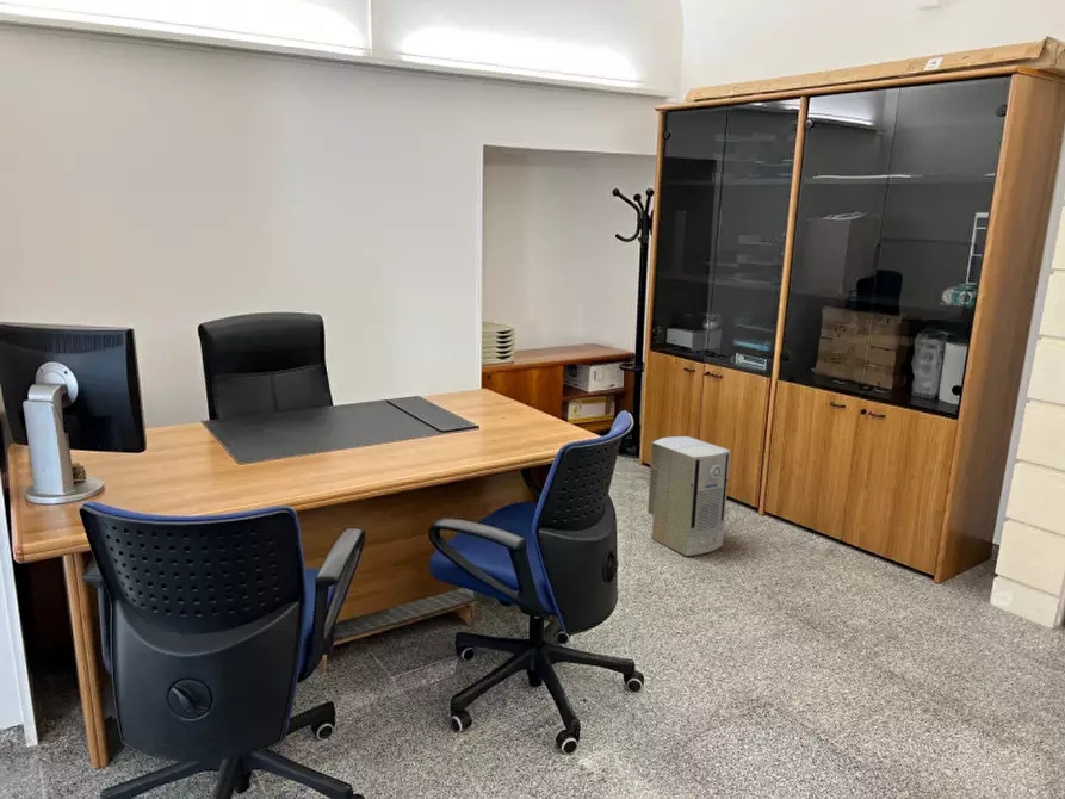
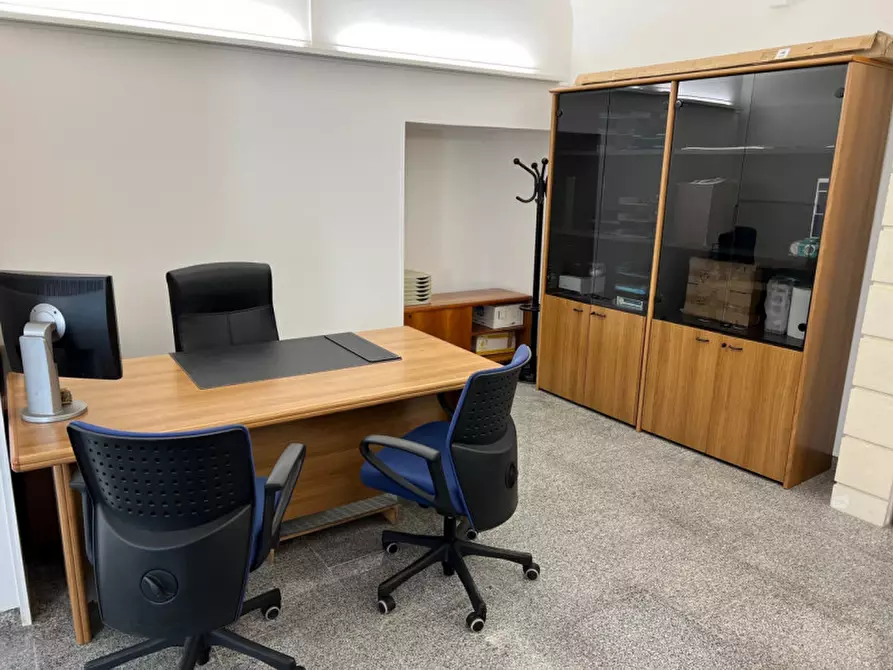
- air purifier (687, 494)
